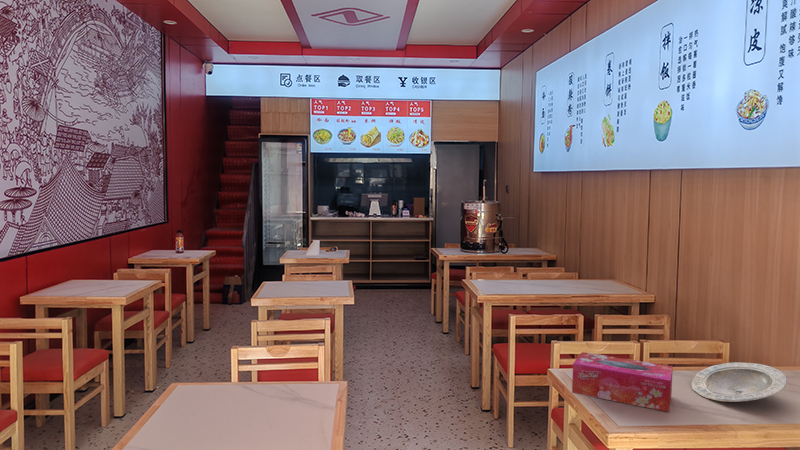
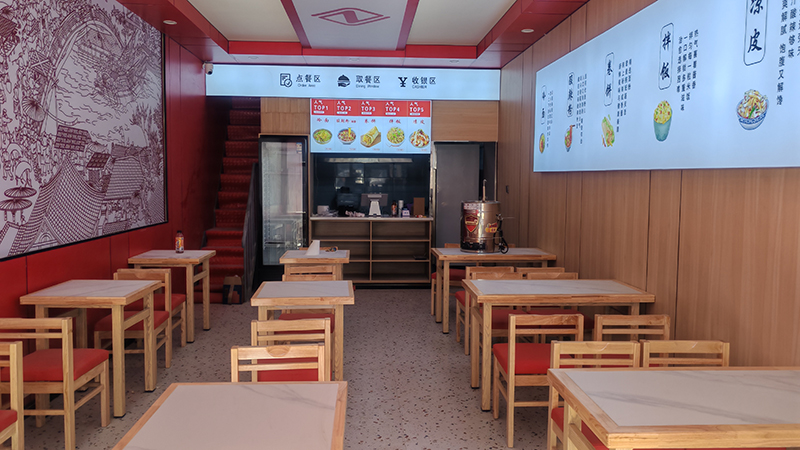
- plate (737, 381)
- tissue box (622, 379)
